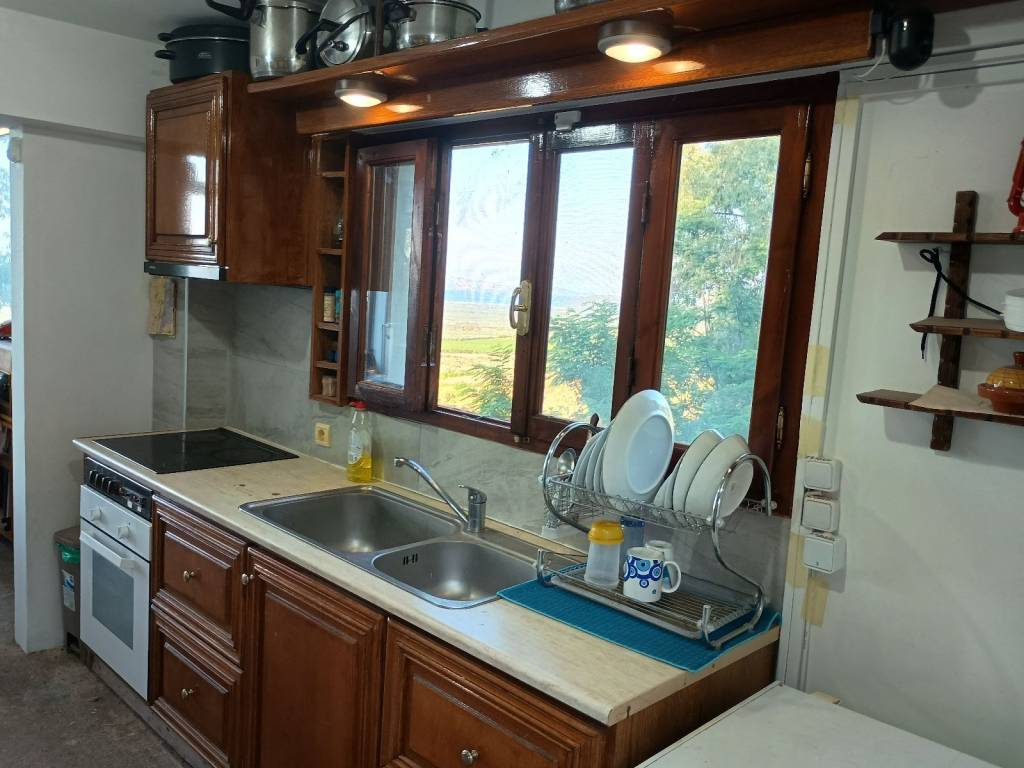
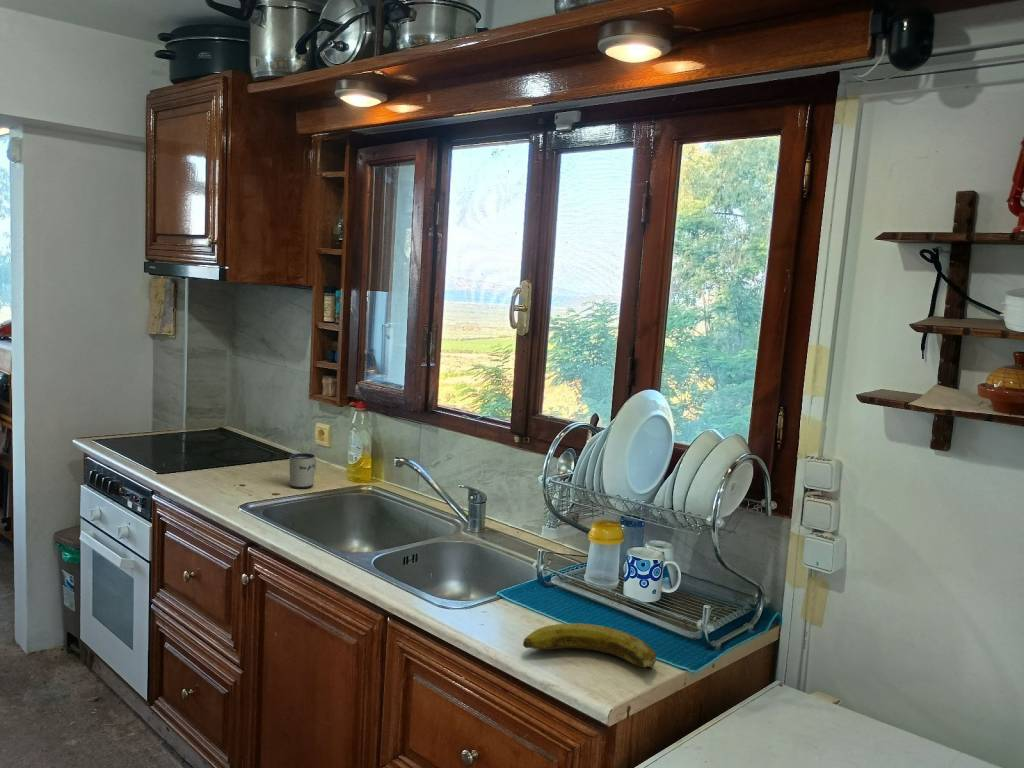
+ banana (595, 649)
+ mug (305, 469)
